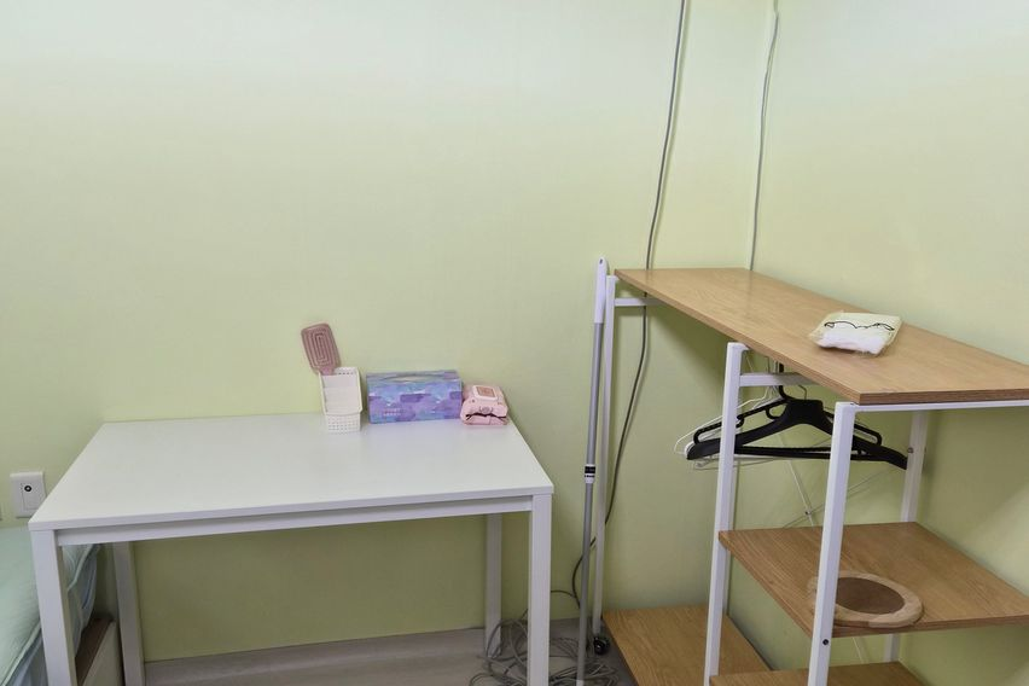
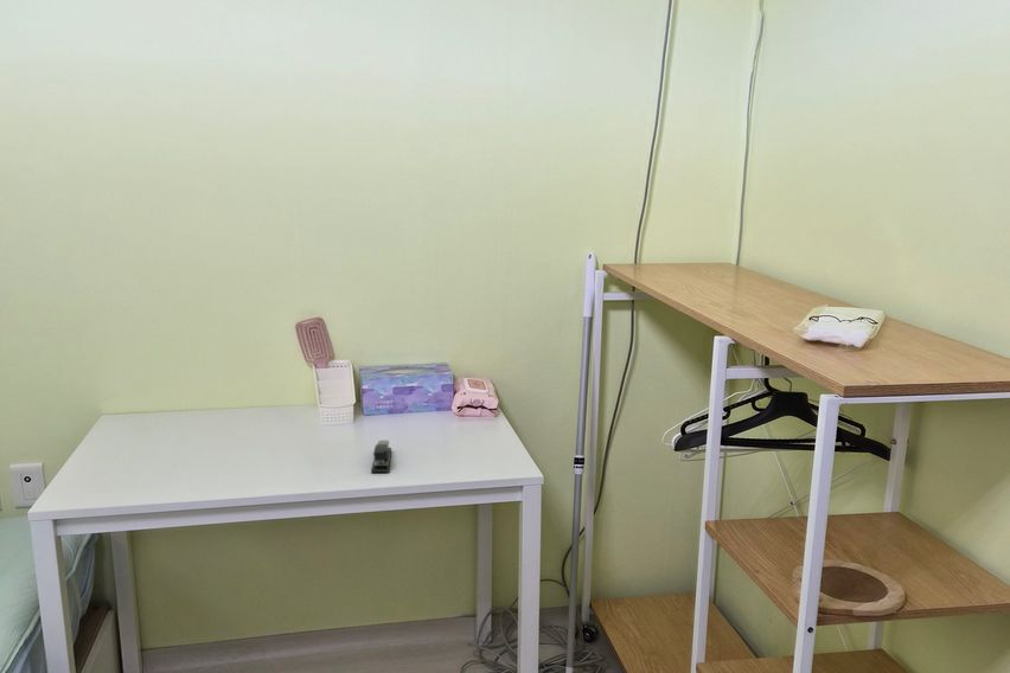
+ stapler (382, 451)
